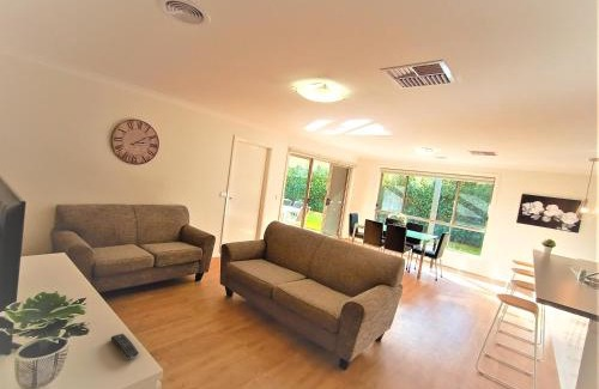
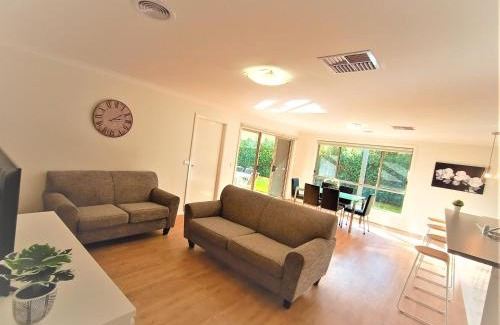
- remote control (125, 345)
